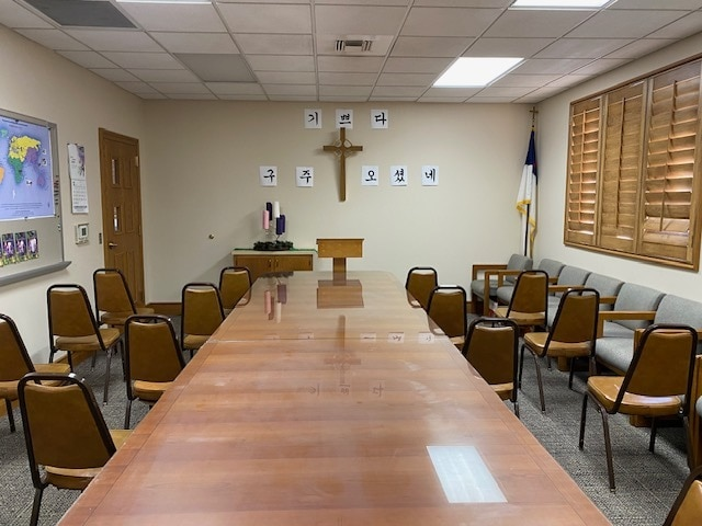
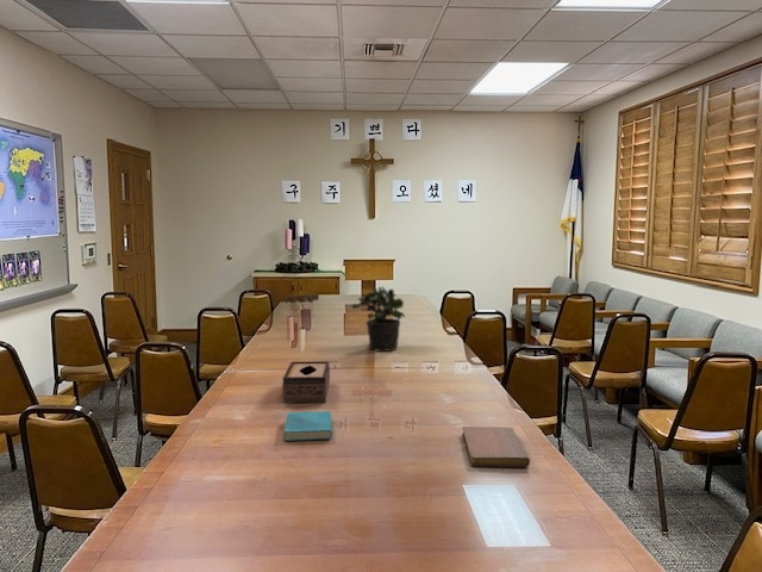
+ potted plant (380, 316)
+ tissue box (307, 381)
+ book (308, 424)
+ notebook (493, 444)
